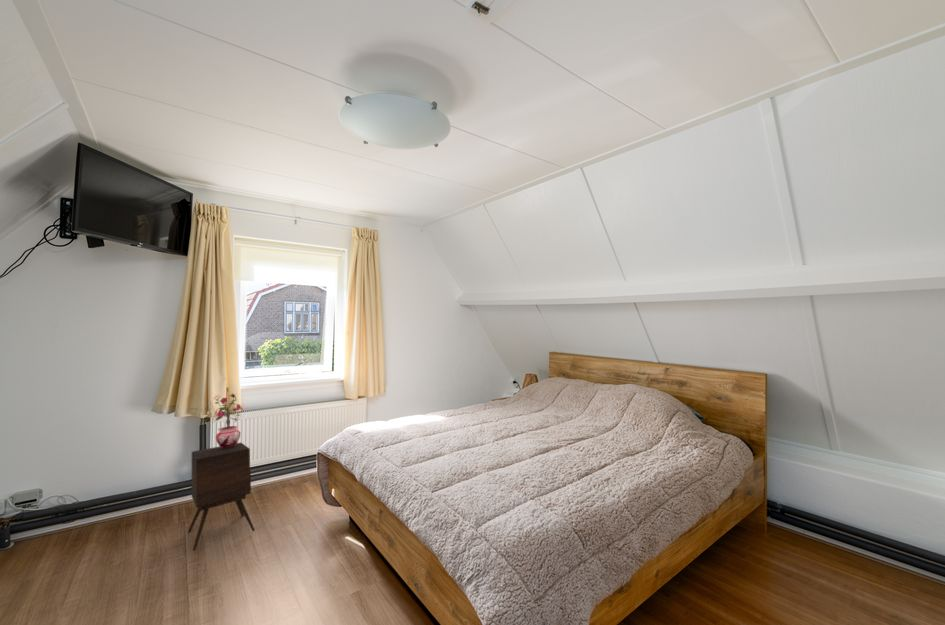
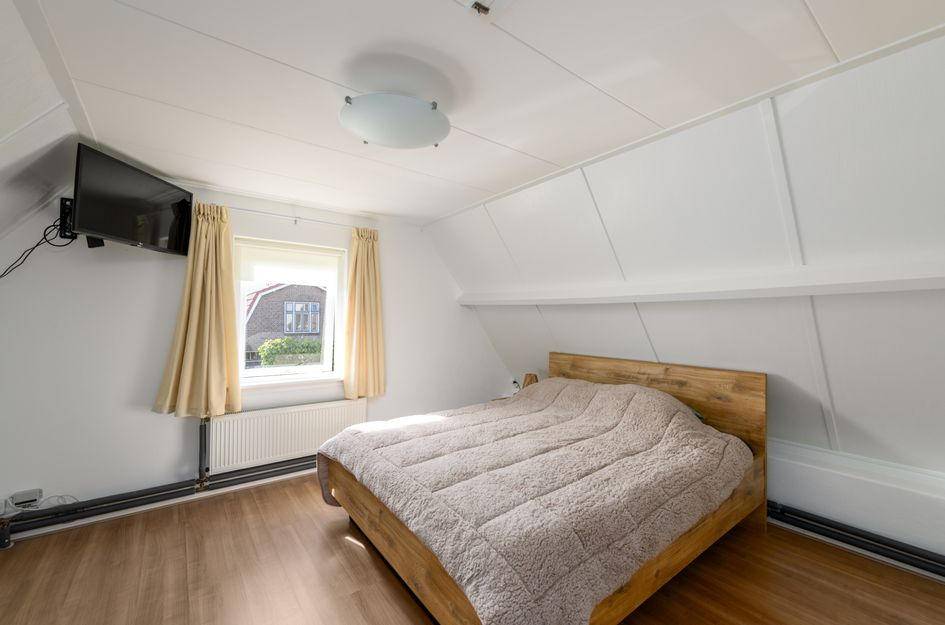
- side table (221, 490)
- potted plant (228, 419)
